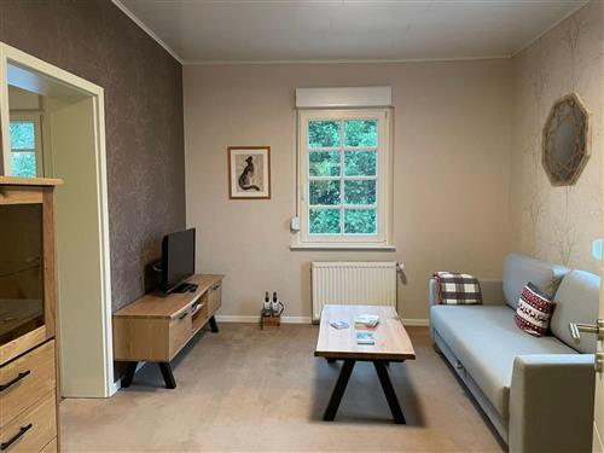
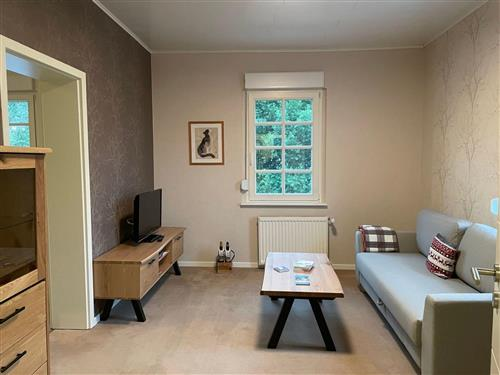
- home mirror (564, 141)
